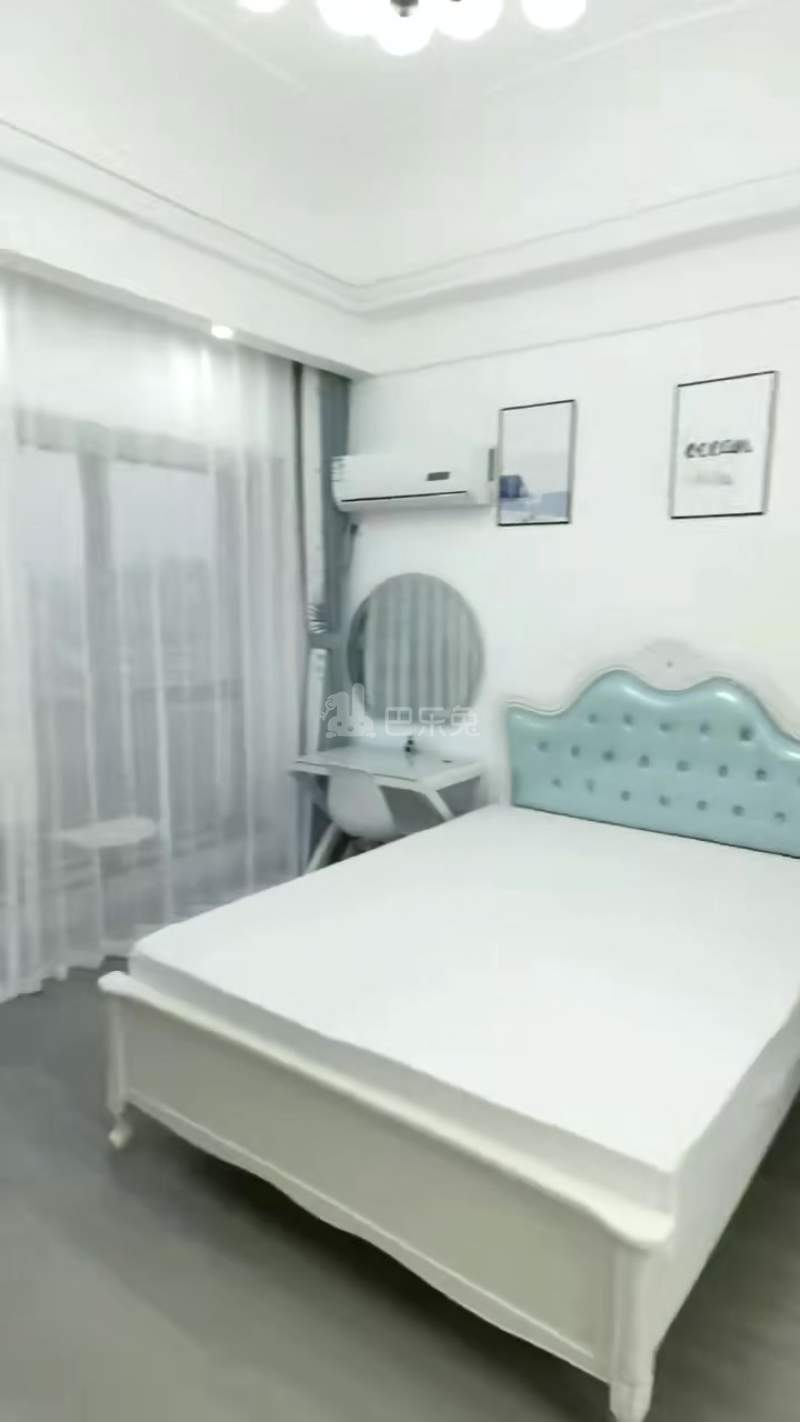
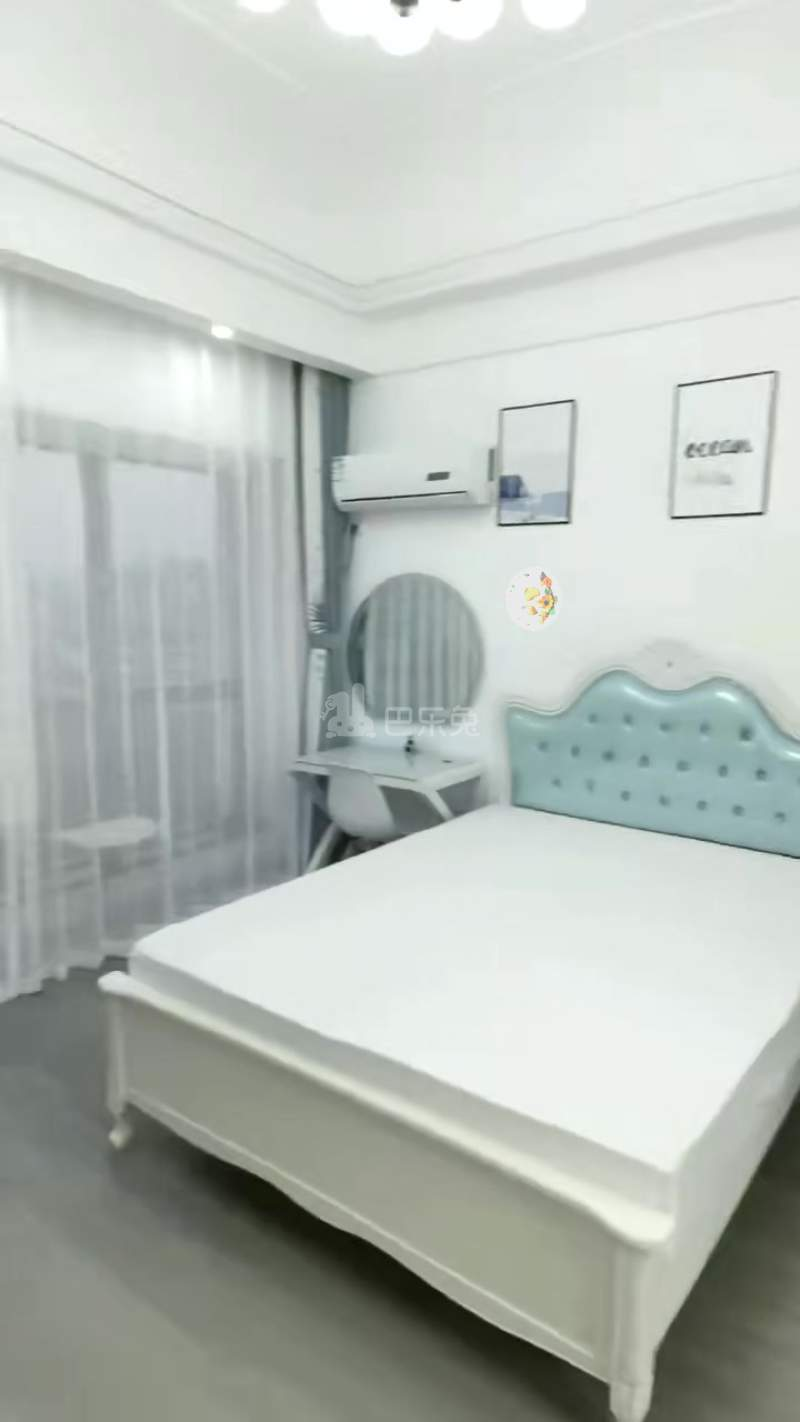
+ decorative plate (533, 599)
